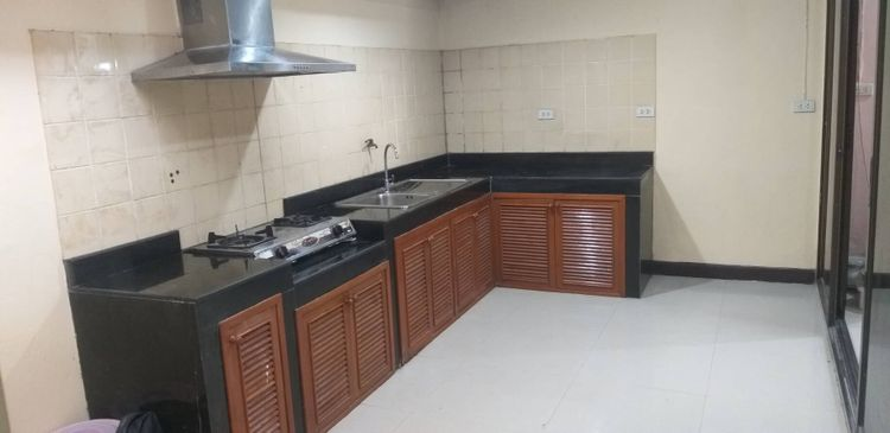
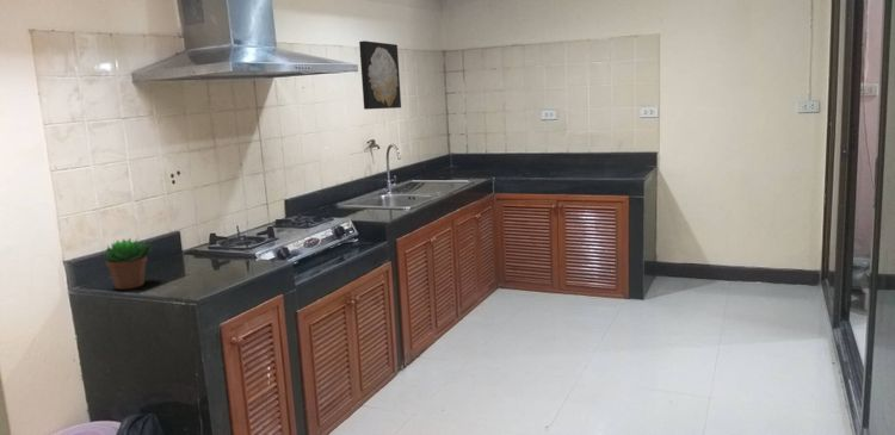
+ succulent plant (128, 261)
+ wall art (381, 75)
